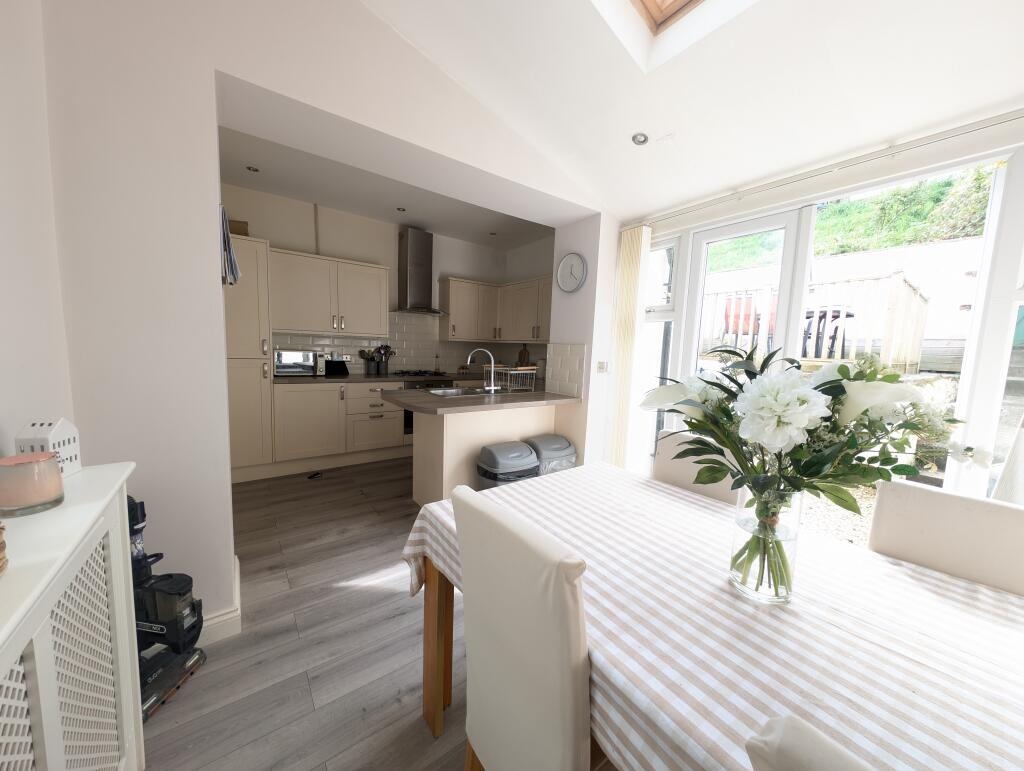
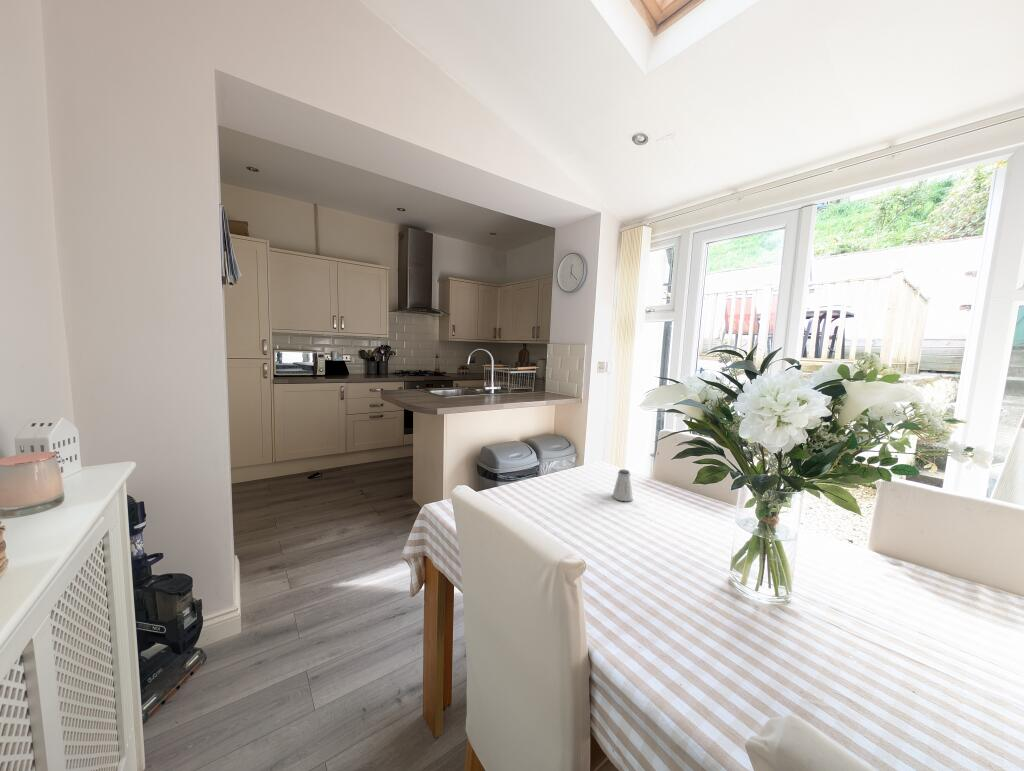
+ saltshaker (623, 484)
